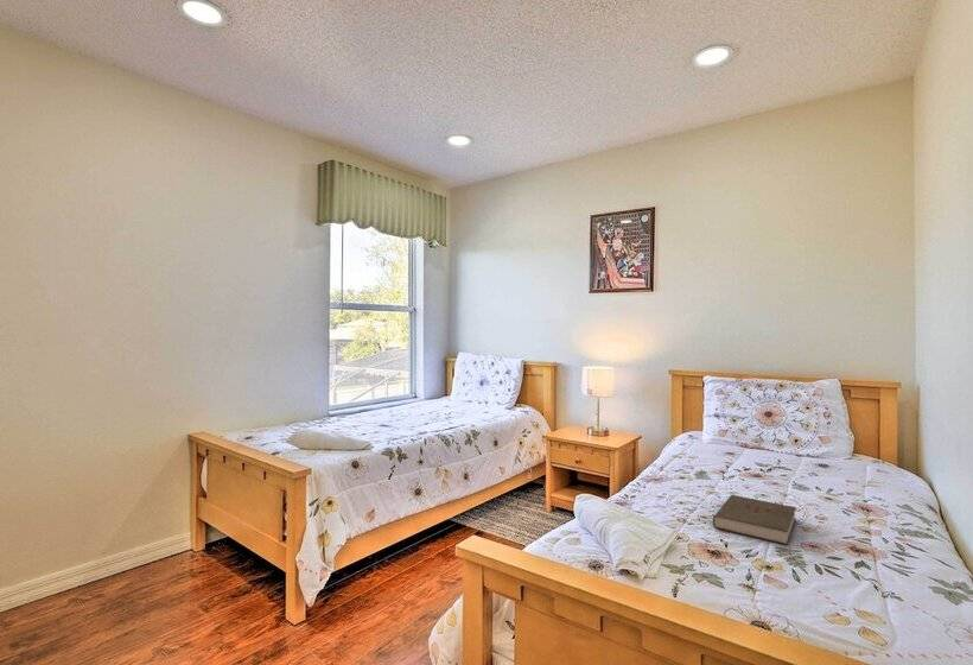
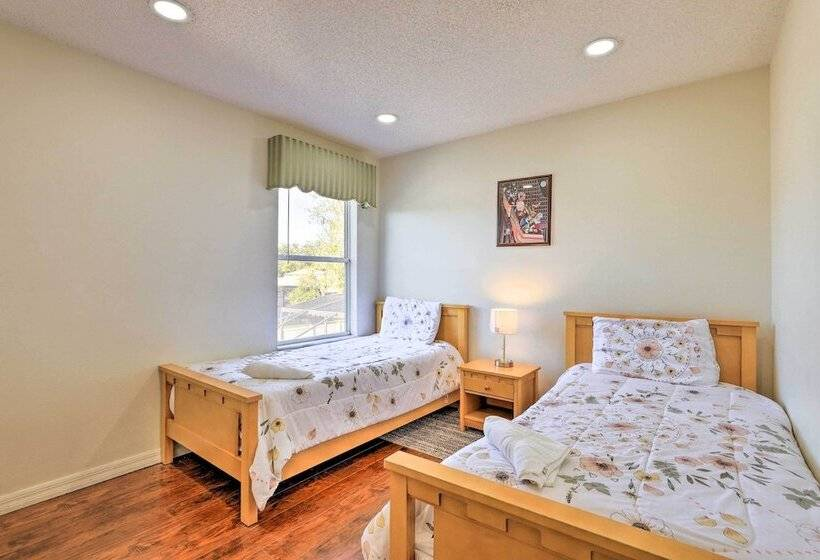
- book (755, 517)
